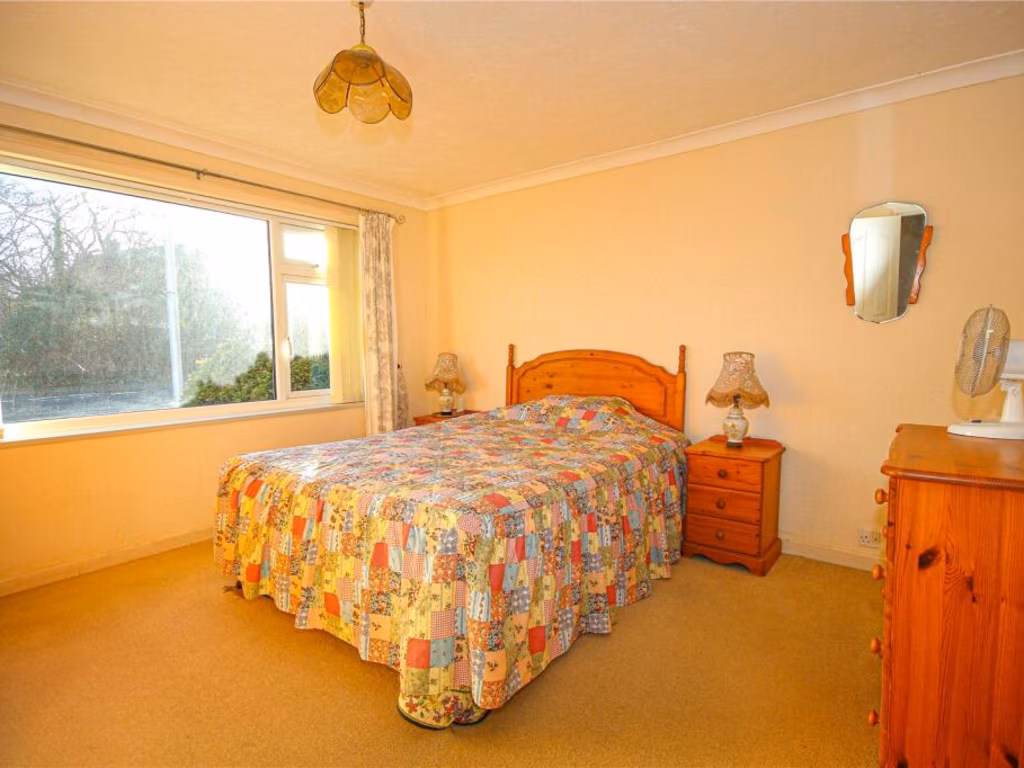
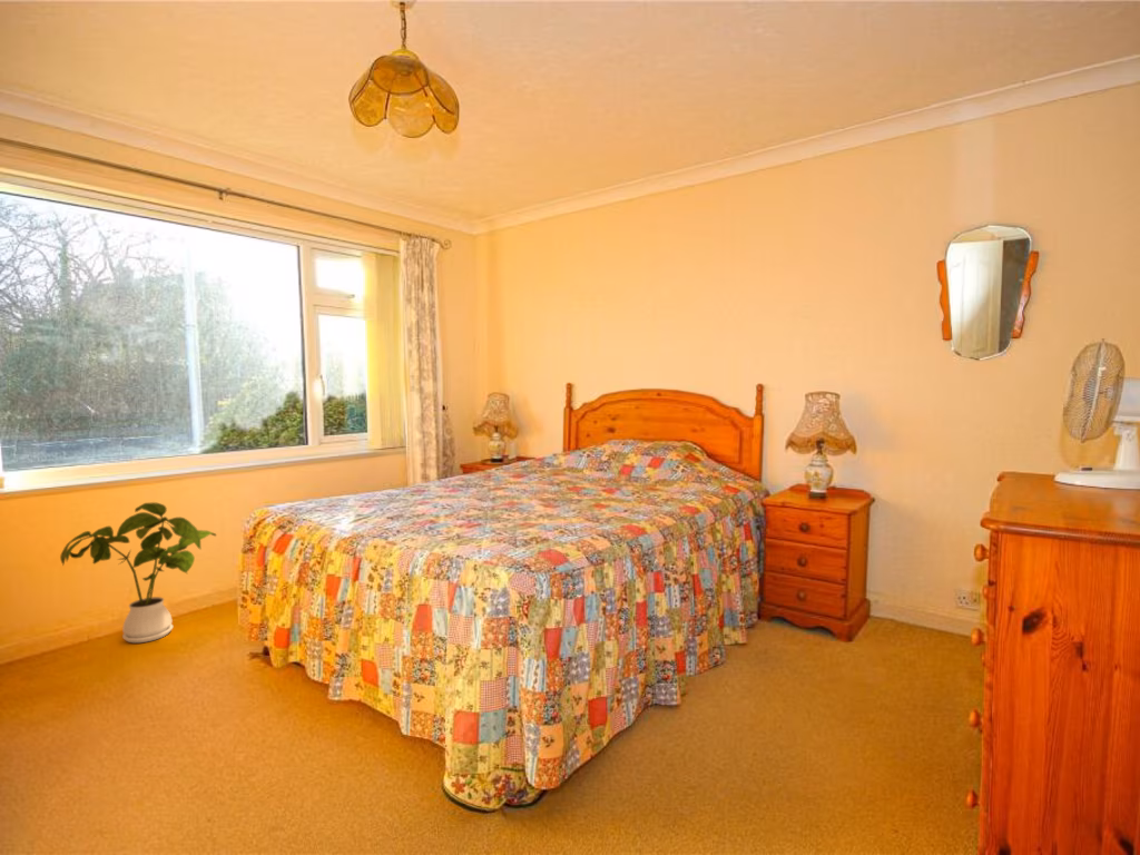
+ house plant (158, 570)
